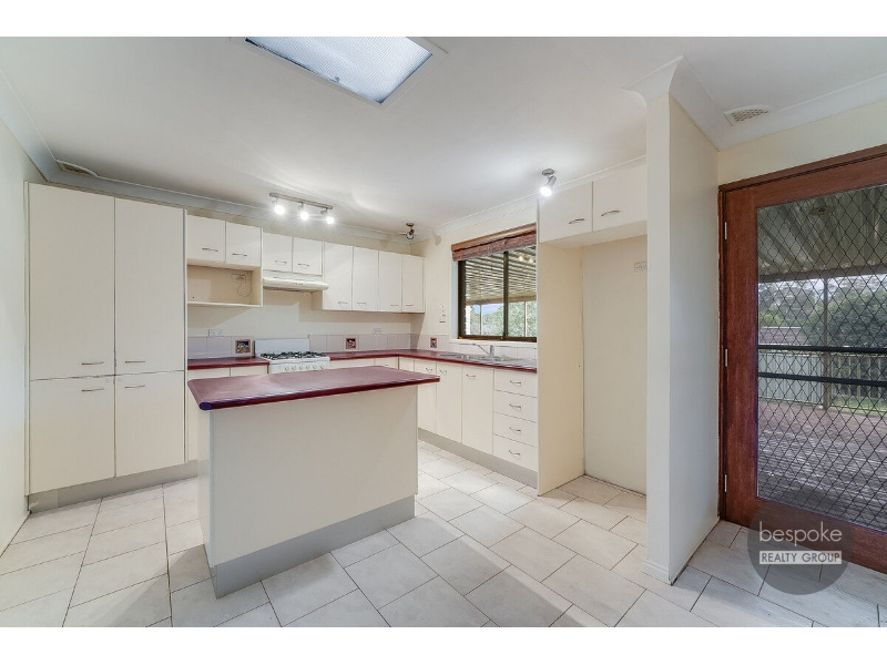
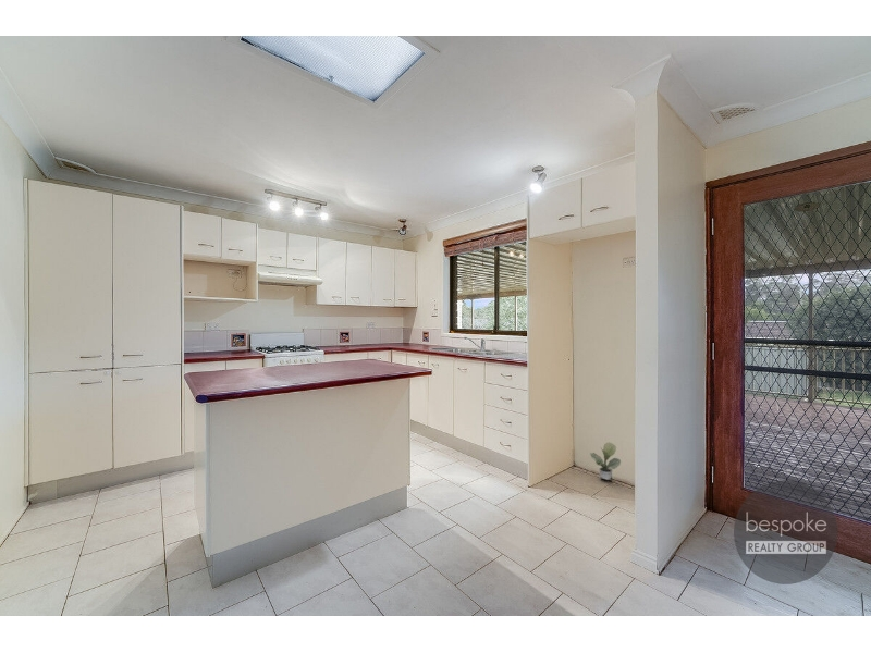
+ potted plant (603, 463)
